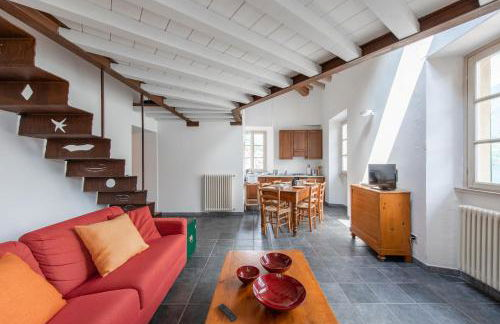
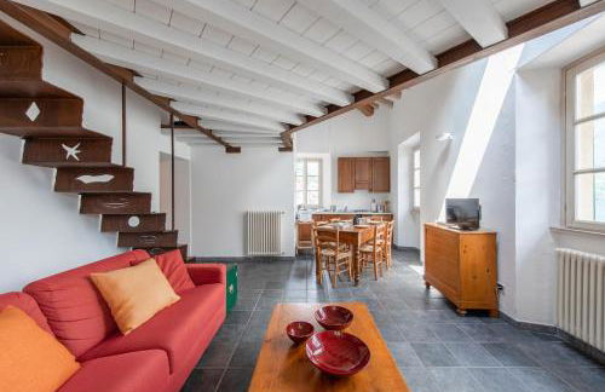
- remote control (226, 311)
